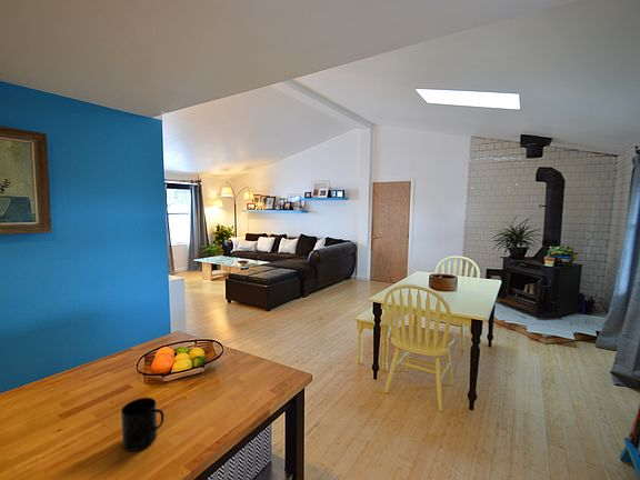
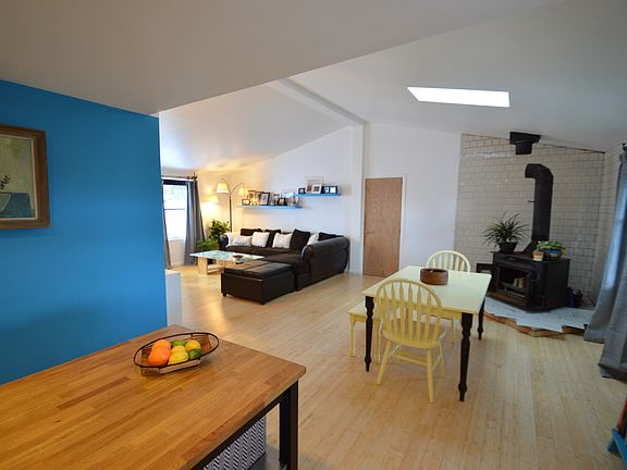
- mug (143, 423)
